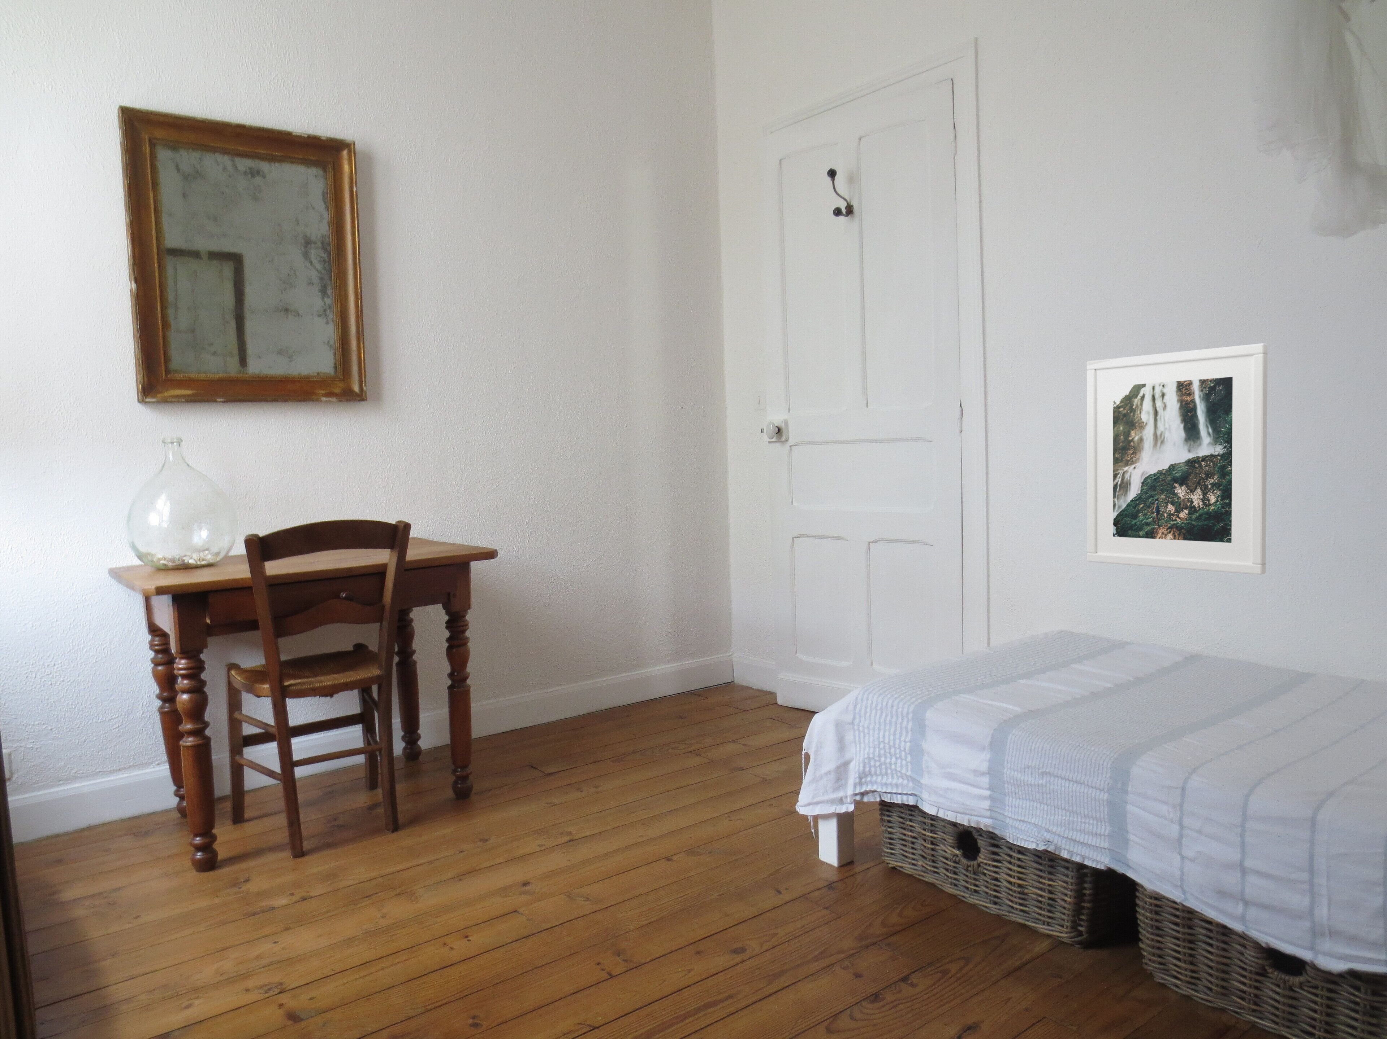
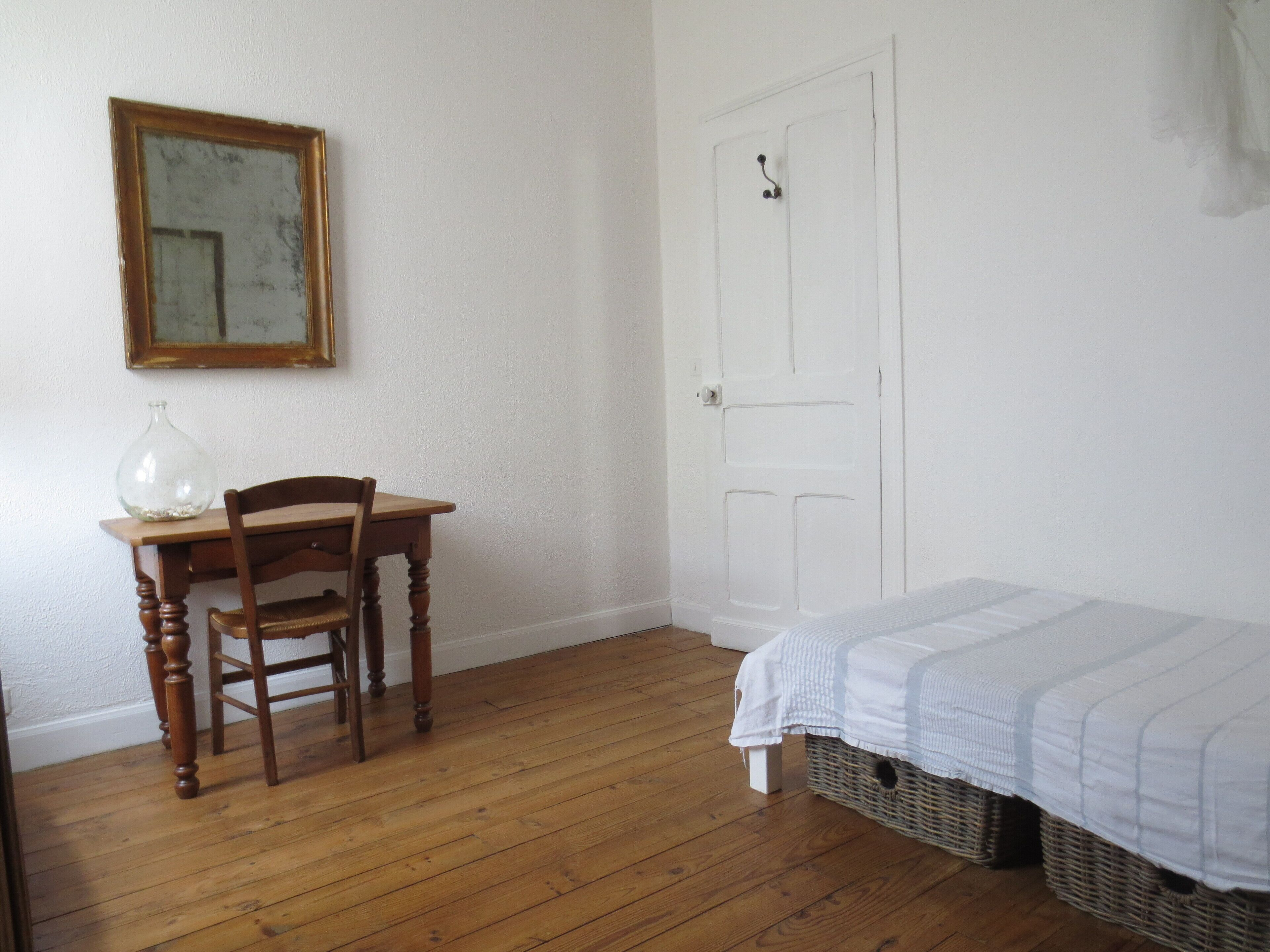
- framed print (1171, 461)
